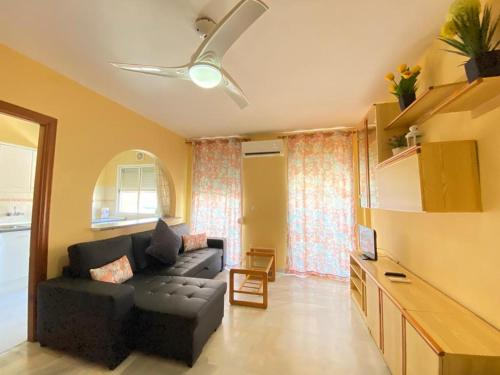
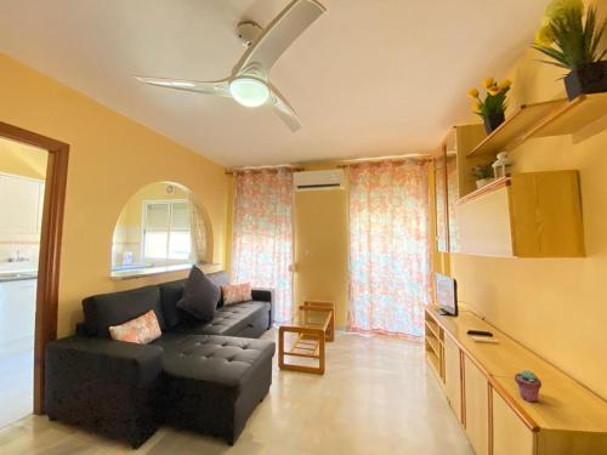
+ potted succulent (527, 383)
